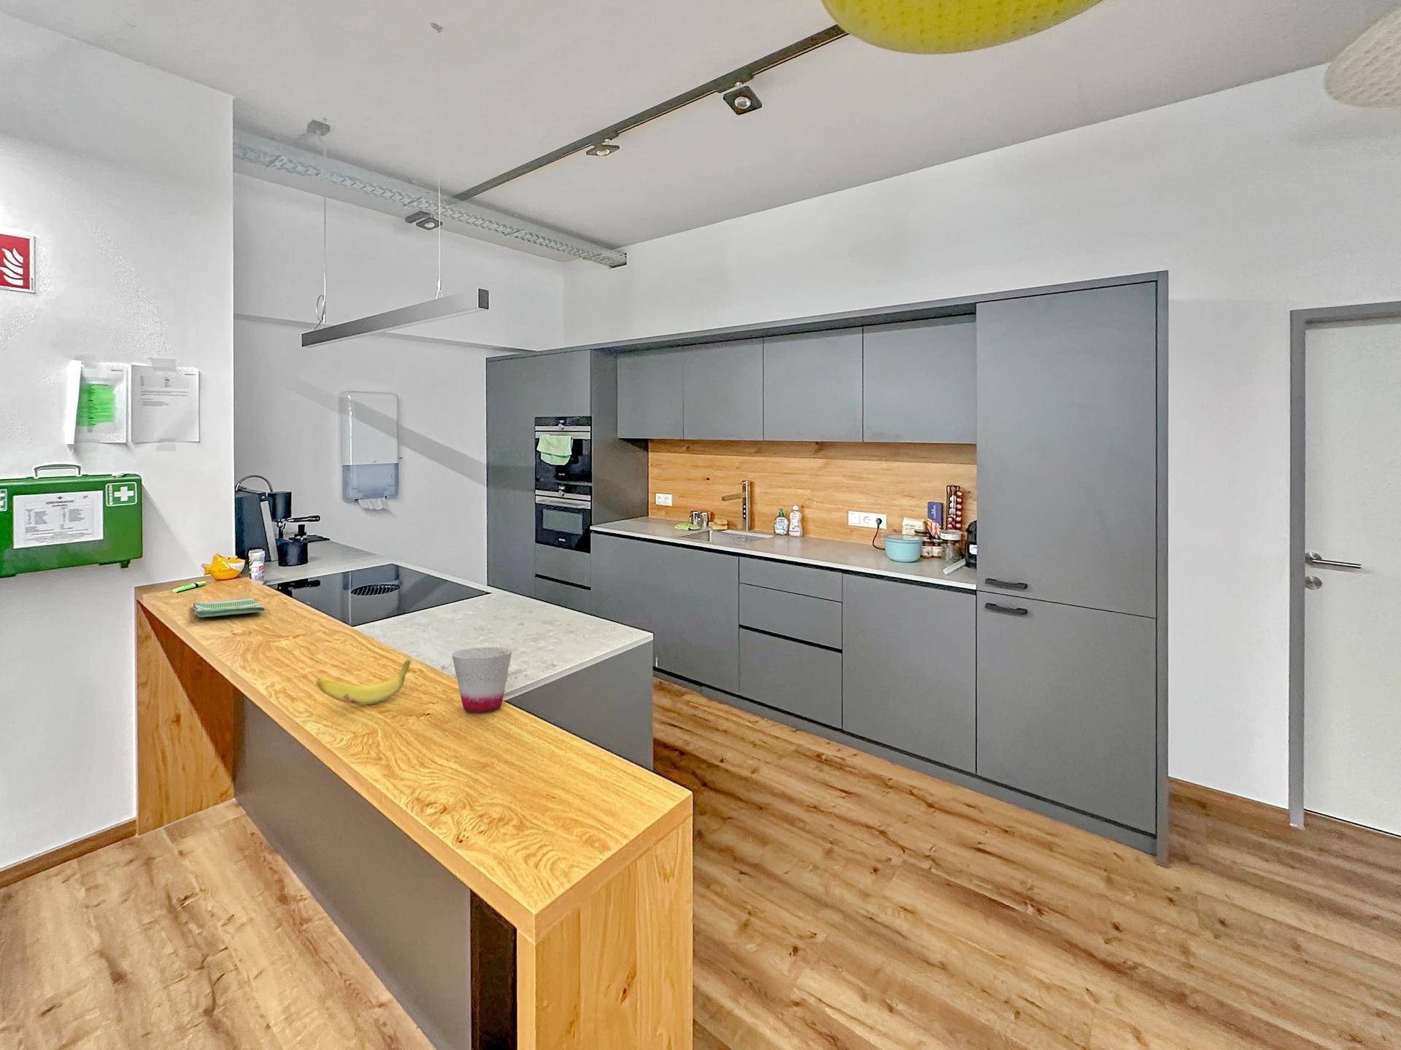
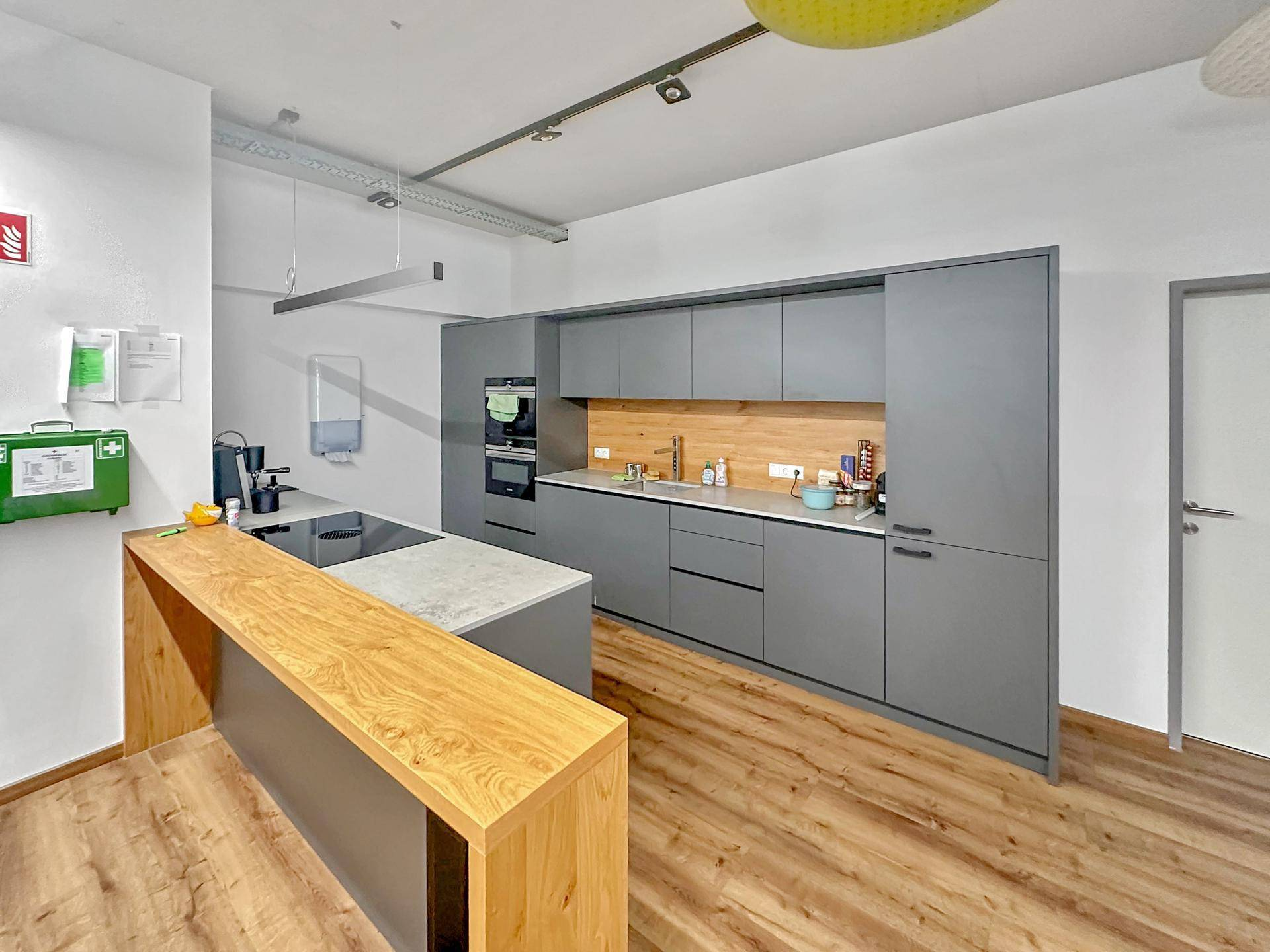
- cup (482, 679)
- dish towel (227, 607)
- banana (365, 686)
